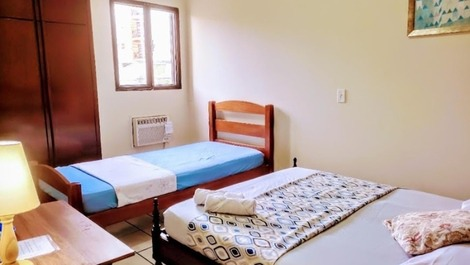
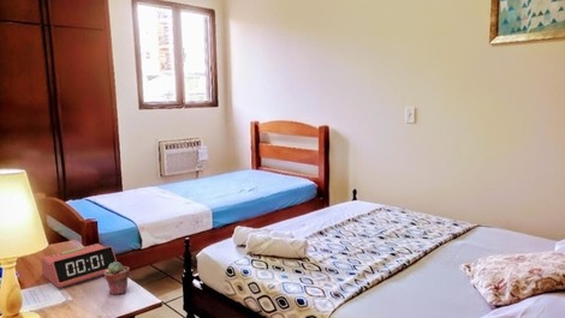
+ potted succulent (117, 276)
+ alarm clock (79, 262)
